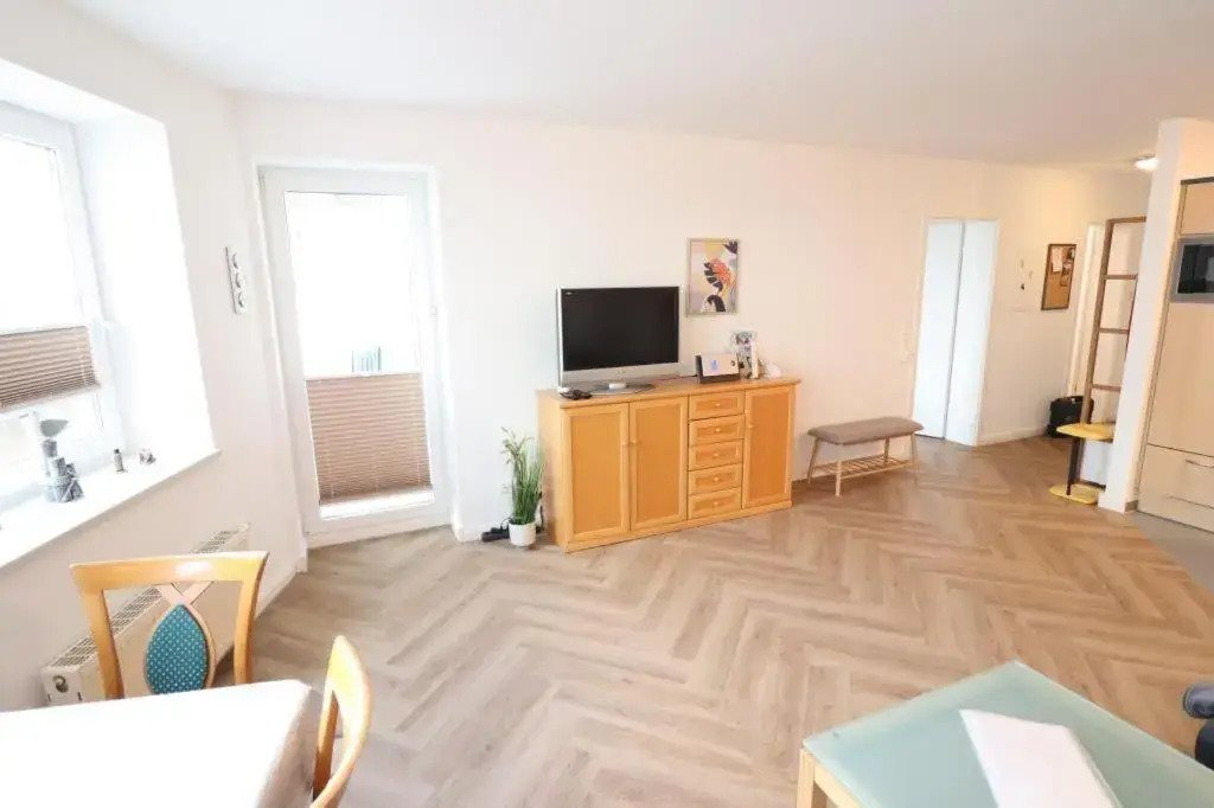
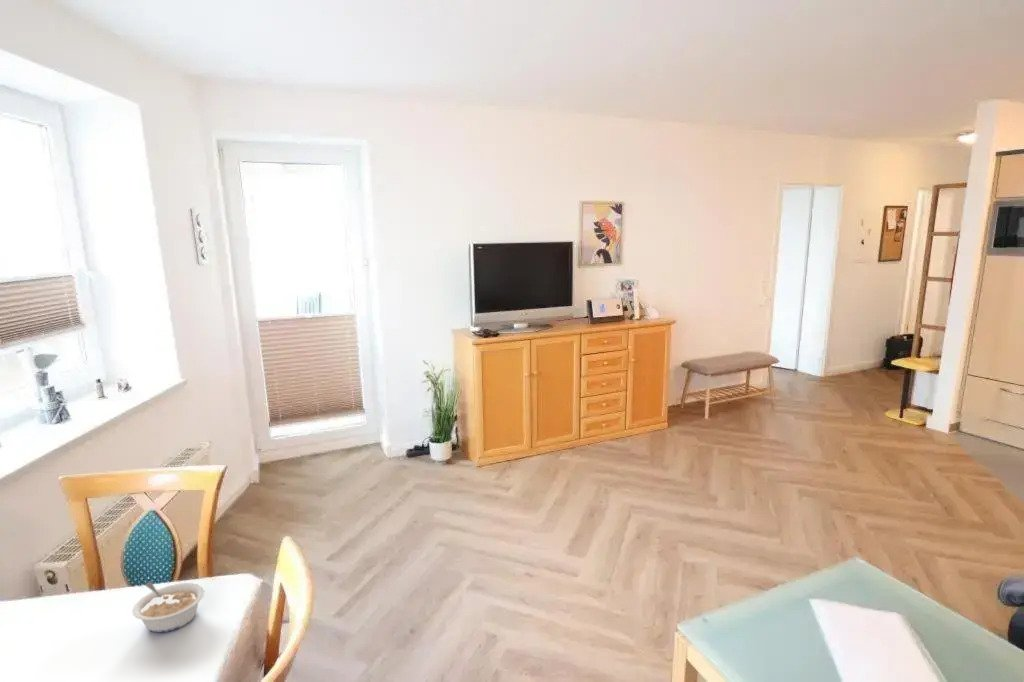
+ legume (167, 608)
